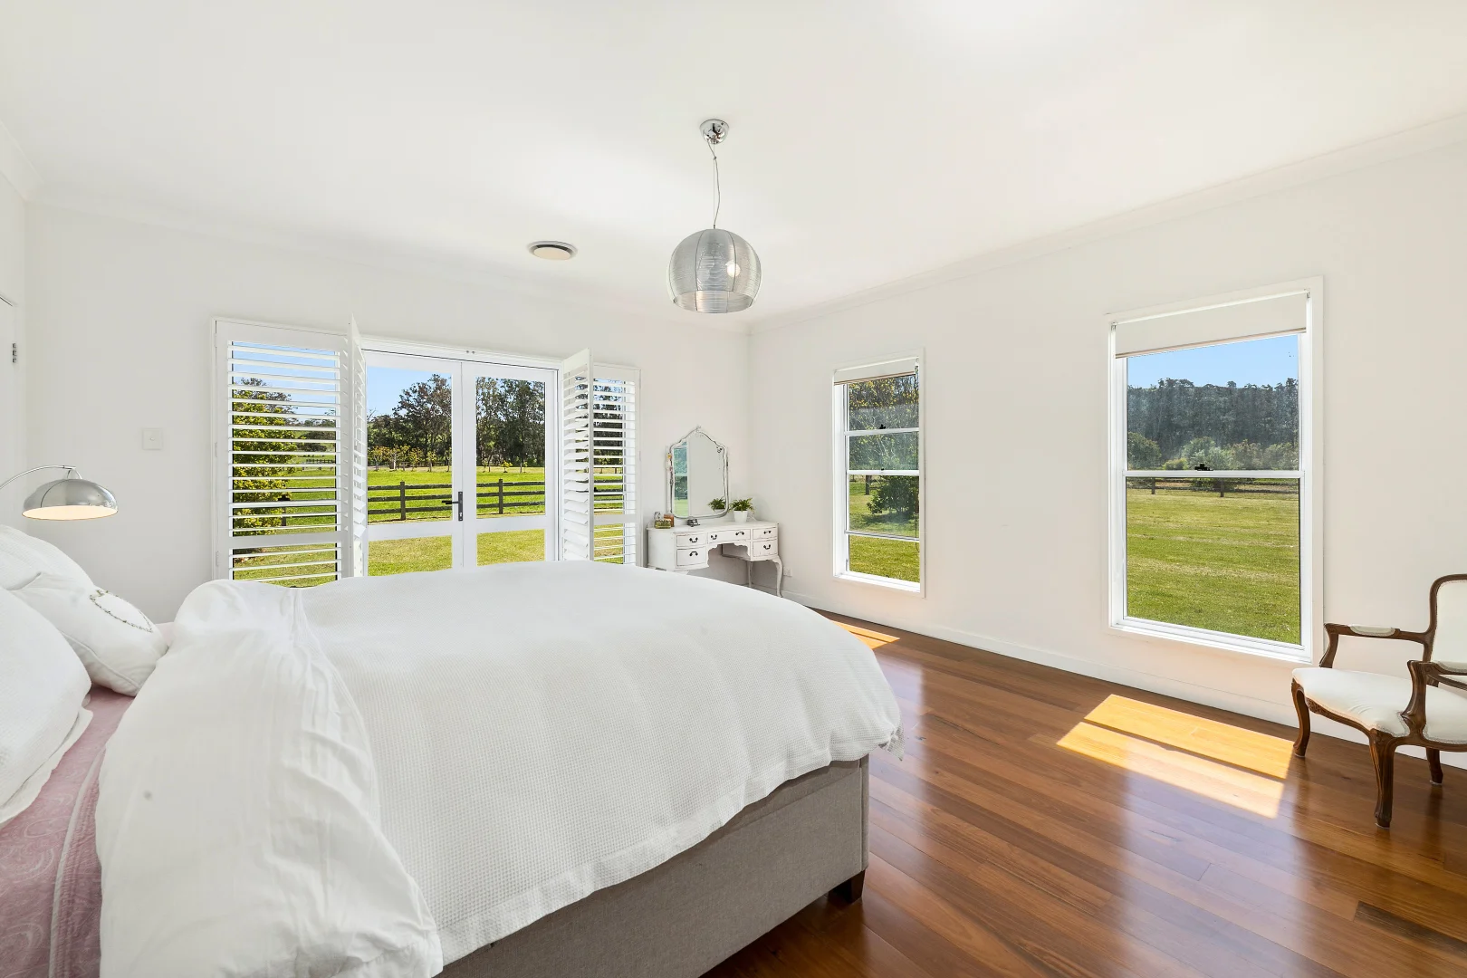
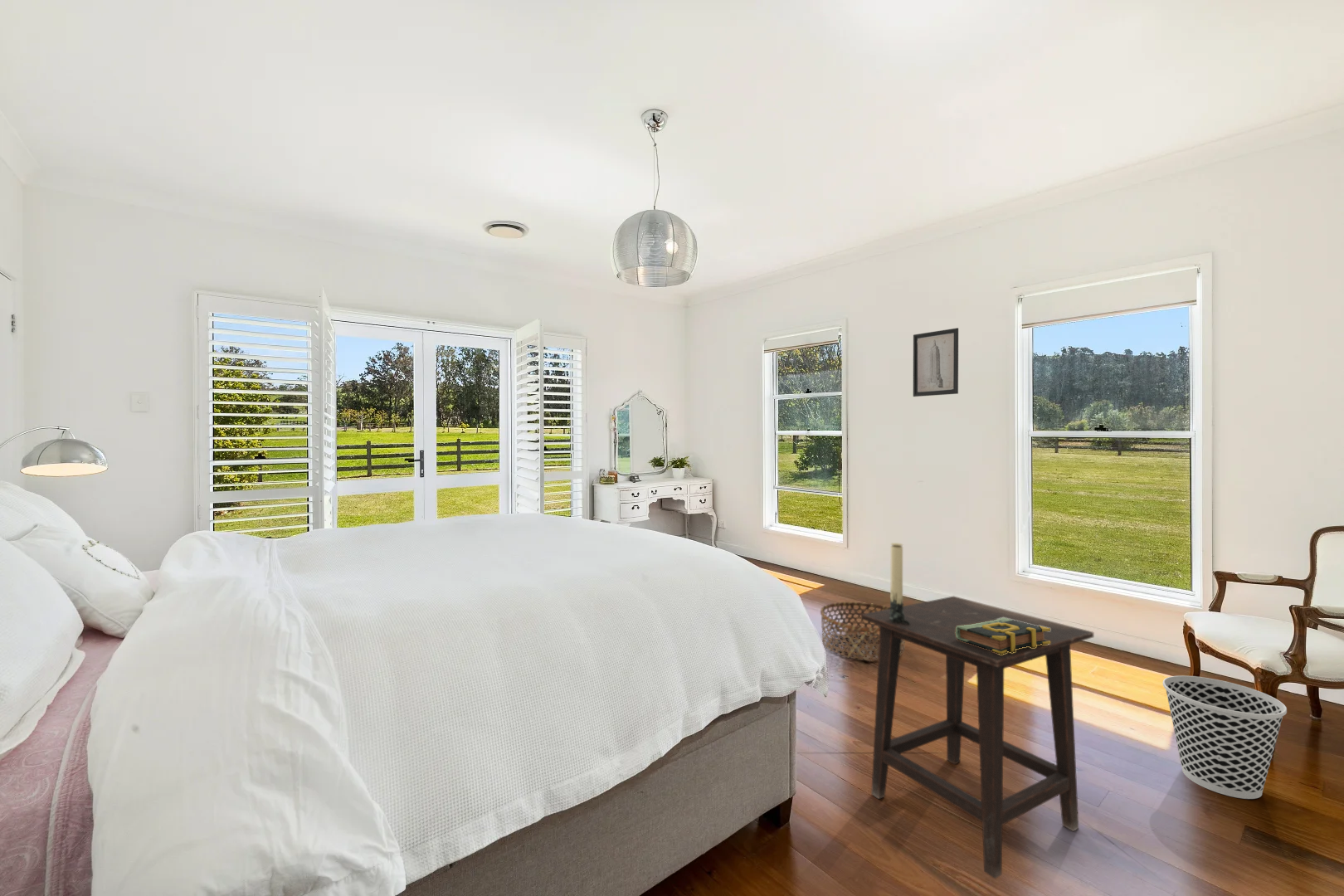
+ wall art (935, 363)
+ side table (978, 717)
+ book (1006, 631)
+ wastebasket (1220, 737)
+ candle (899, 582)
+ basket (863, 630)
